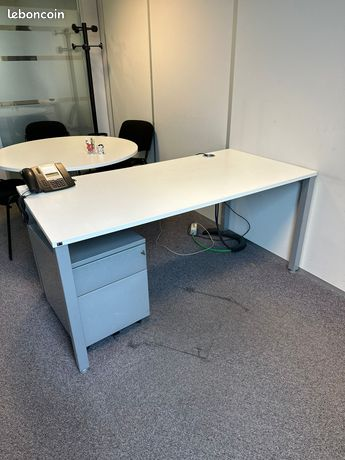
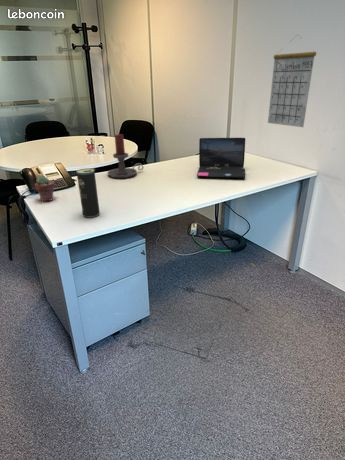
+ laptop (221, 157)
+ beverage can (88, 193)
+ calendar (290, 82)
+ potted succulent (45, 187)
+ candle holder (124, 154)
